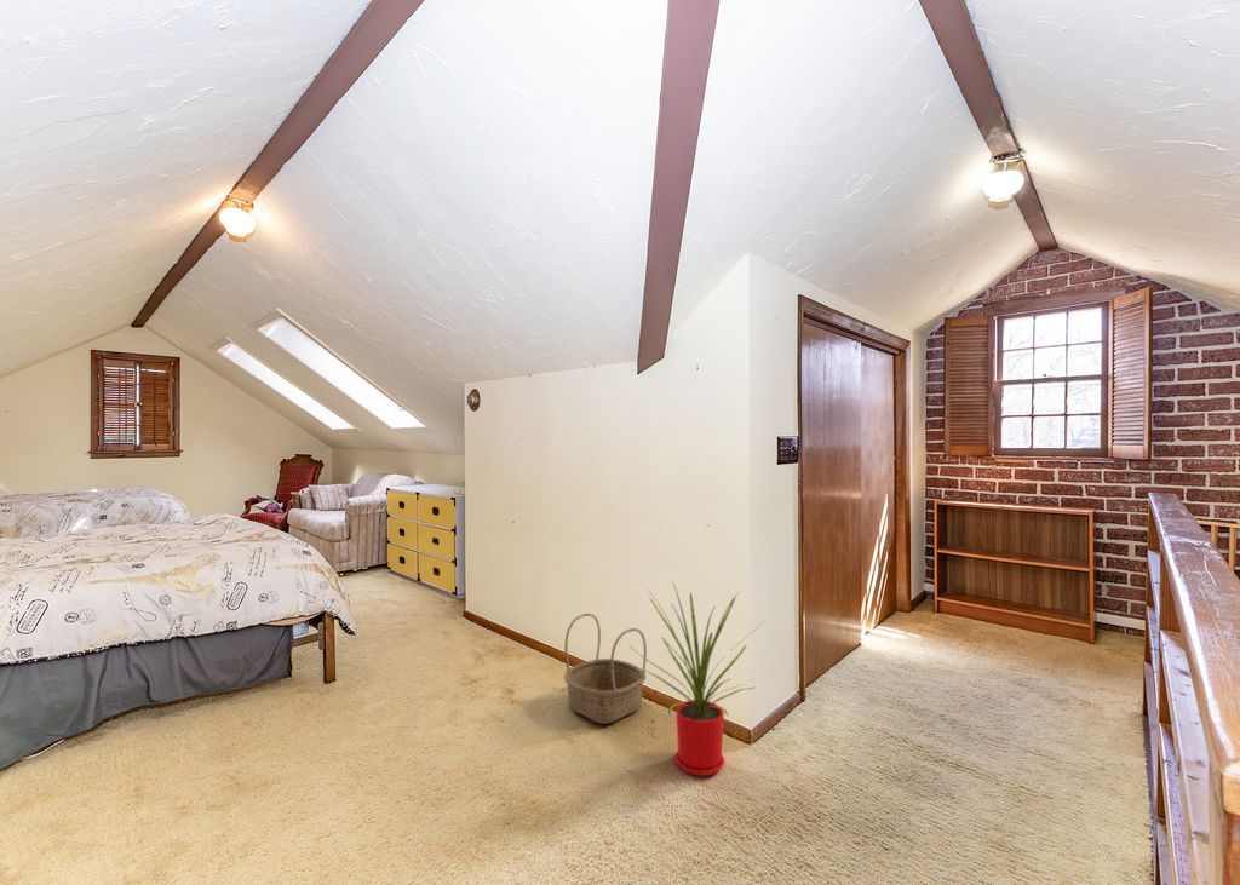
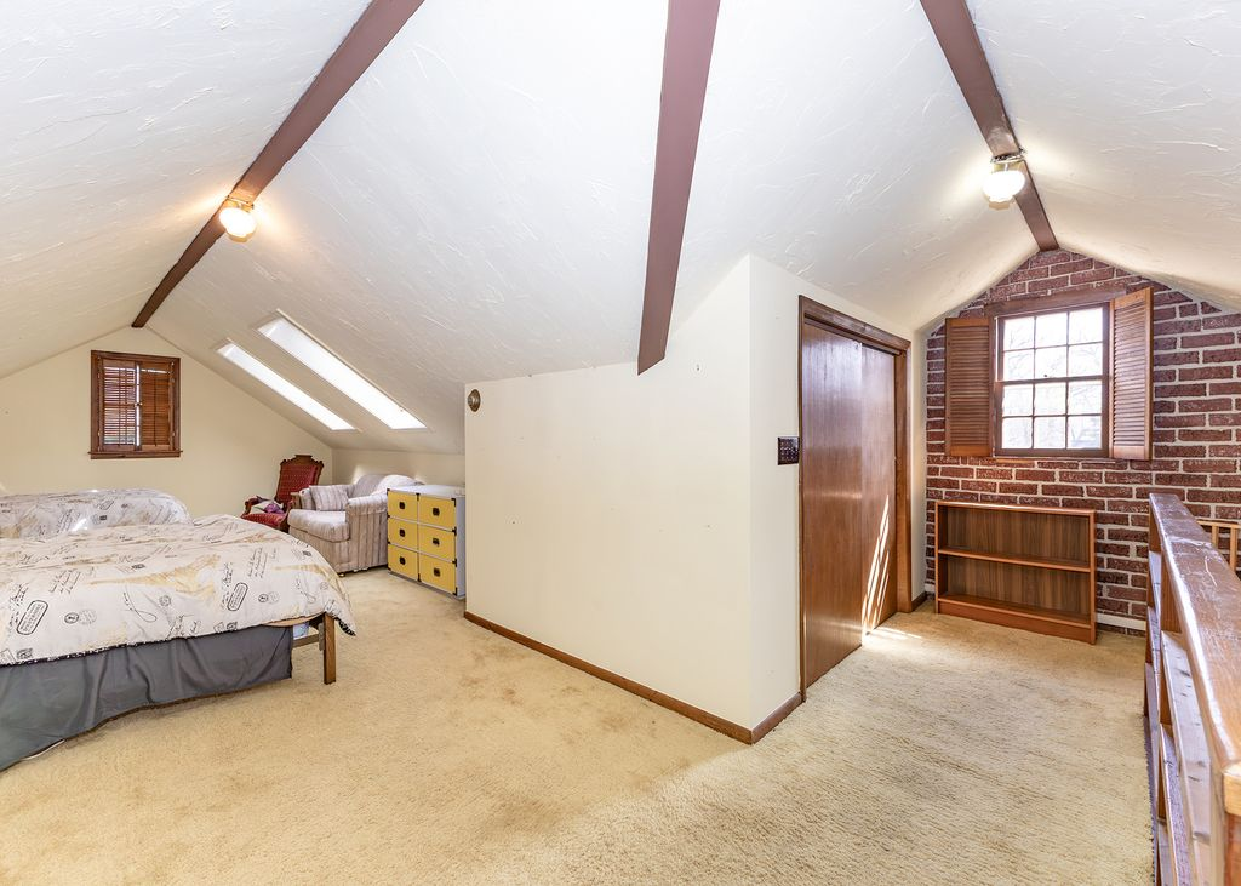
- house plant (701, 676)
- basket (604, 665)
